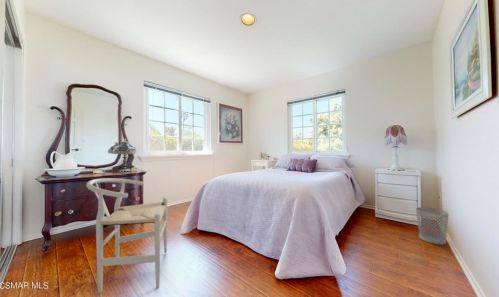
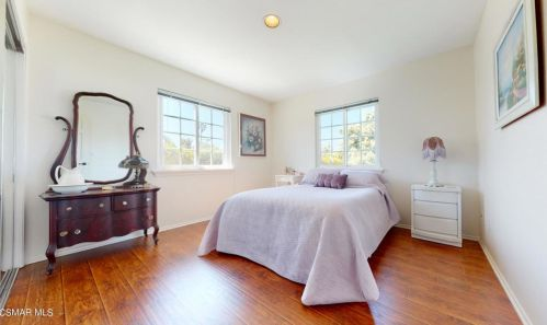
- wastebasket (431, 225)
- chair (129, 224)
